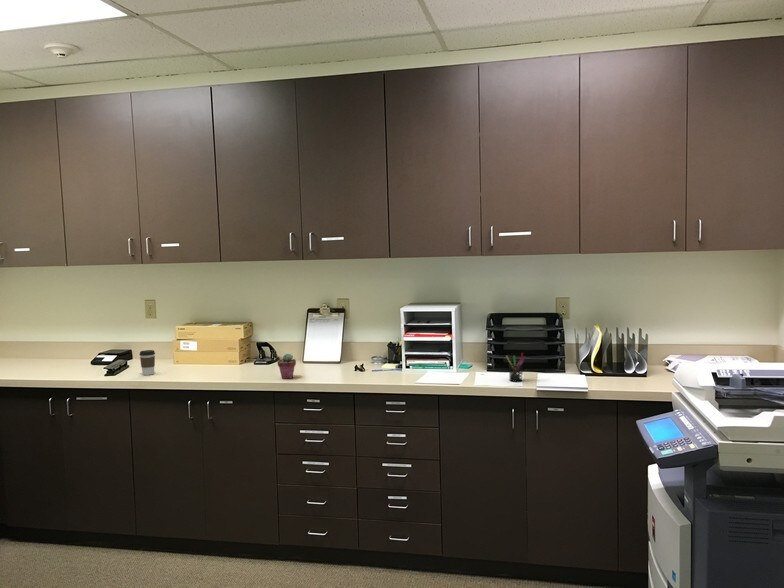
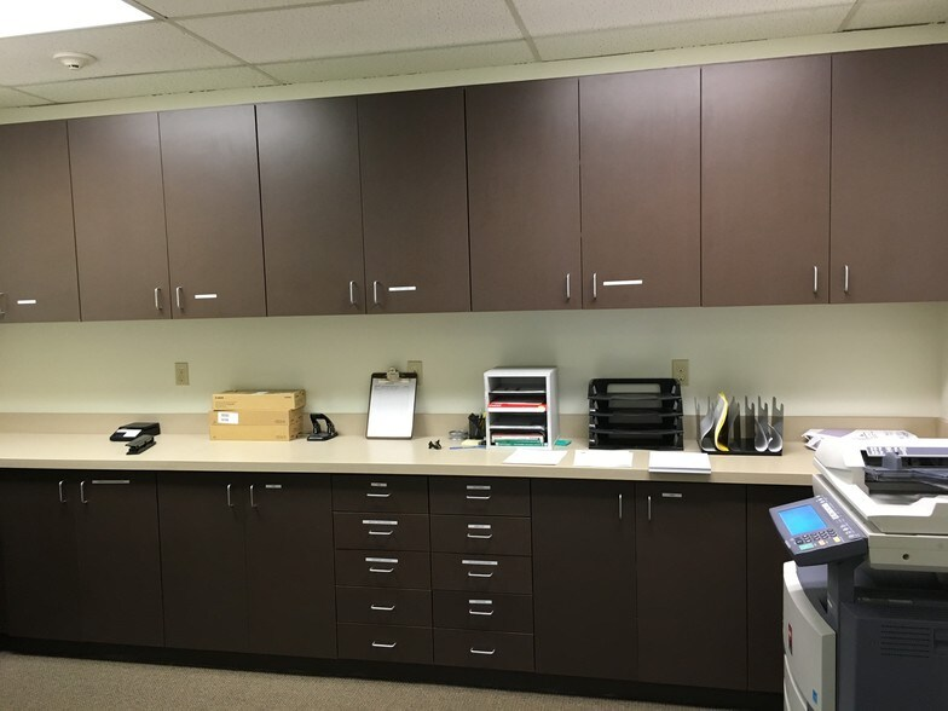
- pen holder (516, 366)
- potted succulent (286, 365)
- coffee cup (147, 362)
